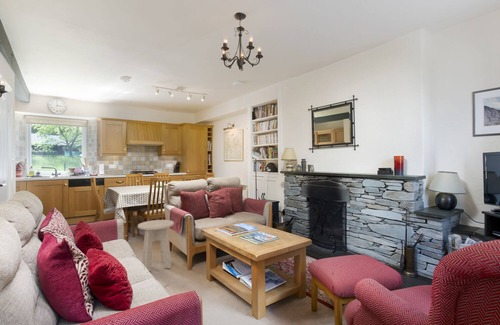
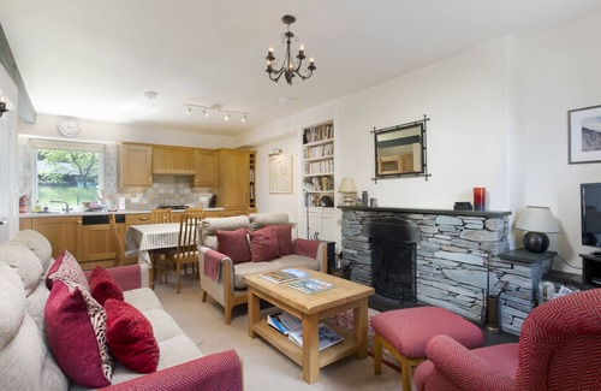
- side table (152, 244)
